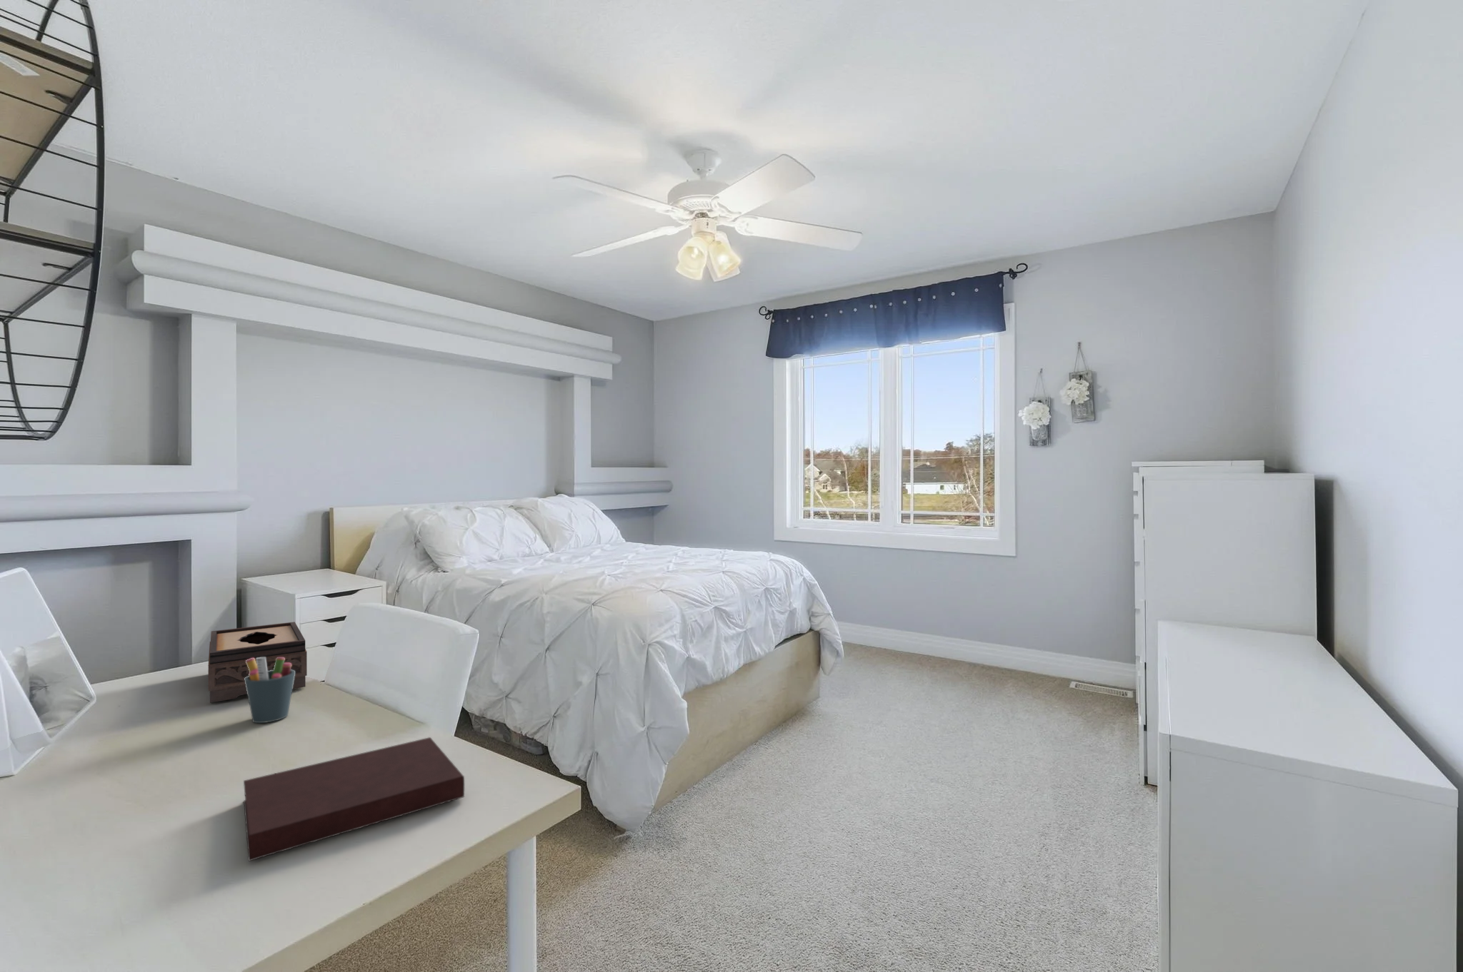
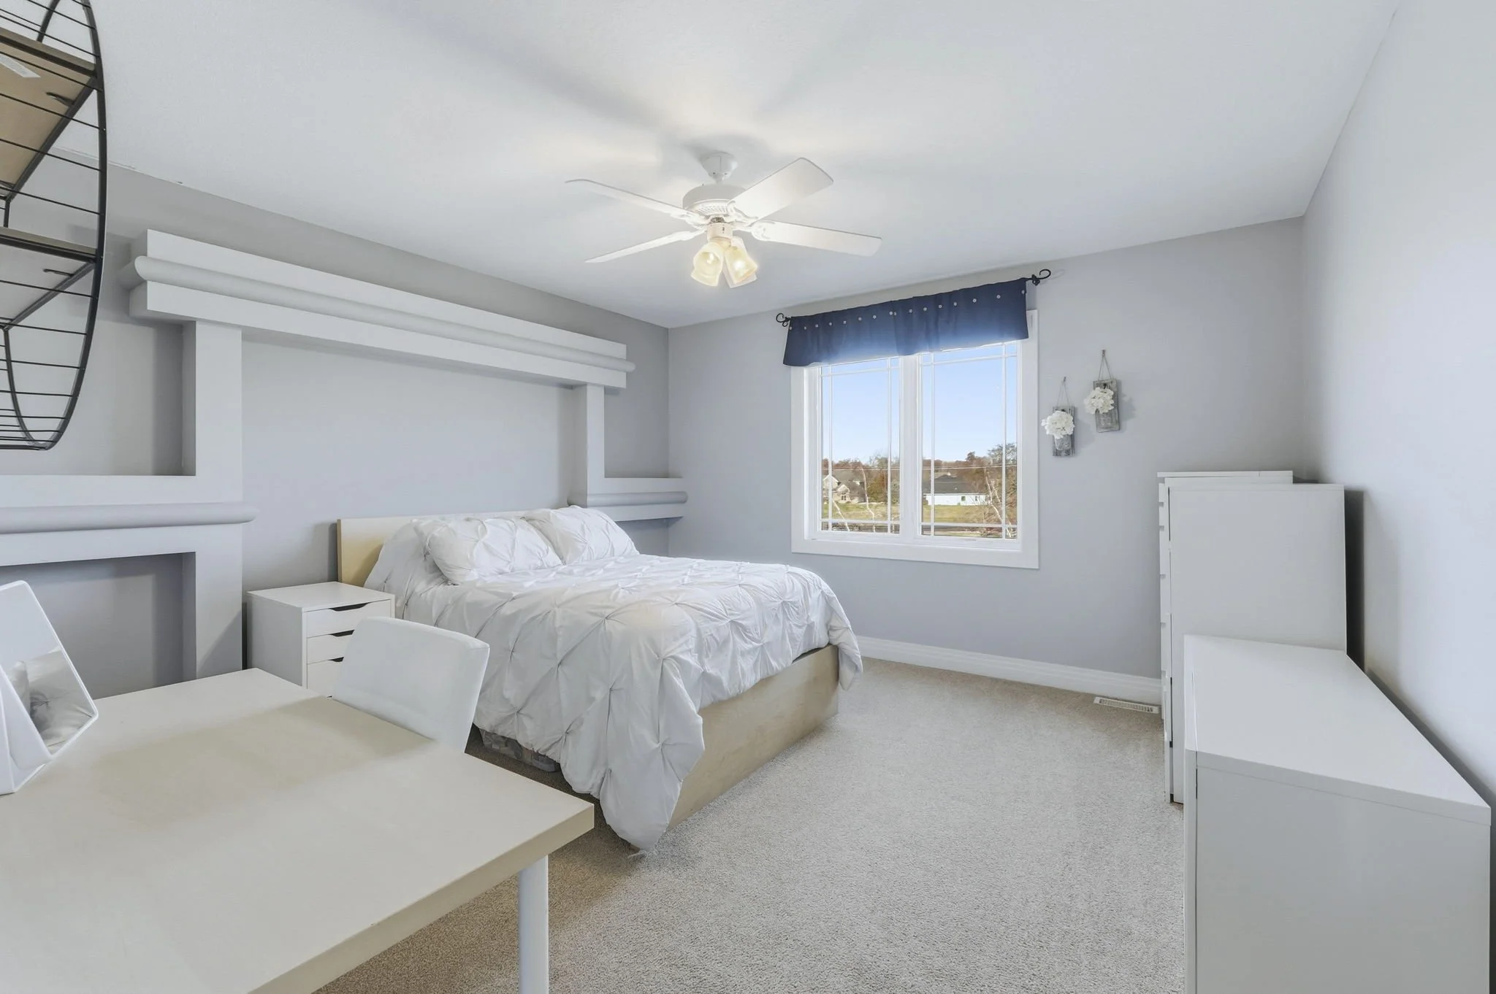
- pen holder (269, 685)
- tissue box (256, 657)
- notebook (354, 789)
